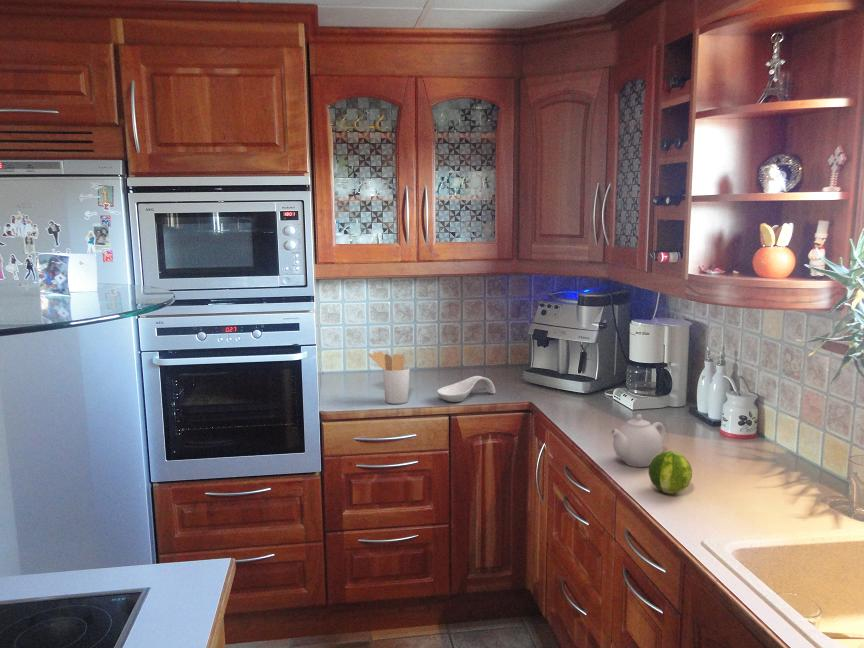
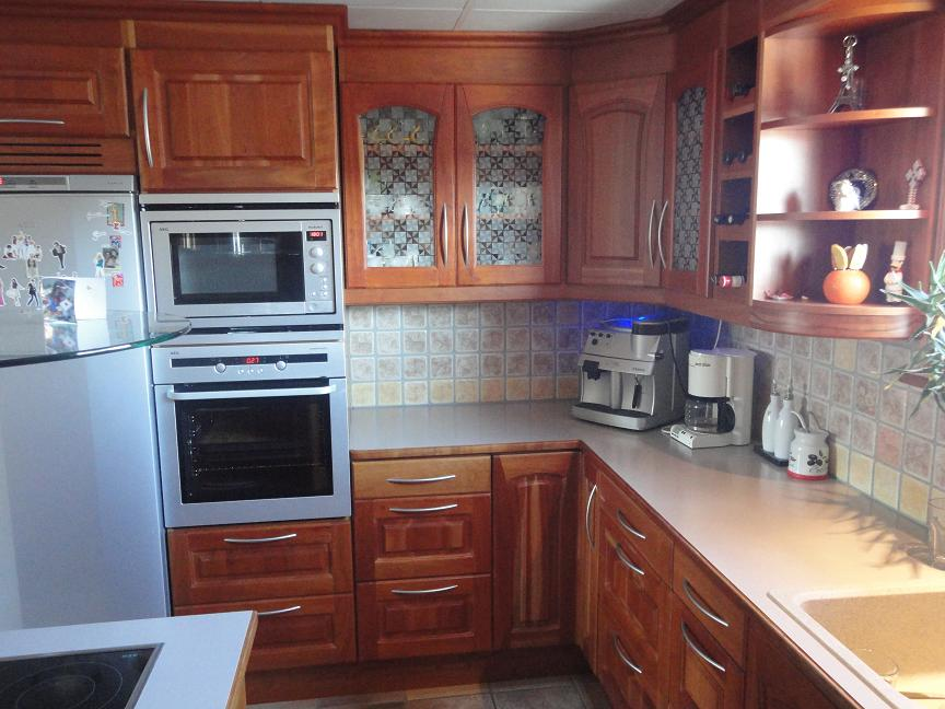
- fruit (670, 472)
- teapot (638, 438)
- spoon rest (466, 388)
- utensil holder (390, 375)
